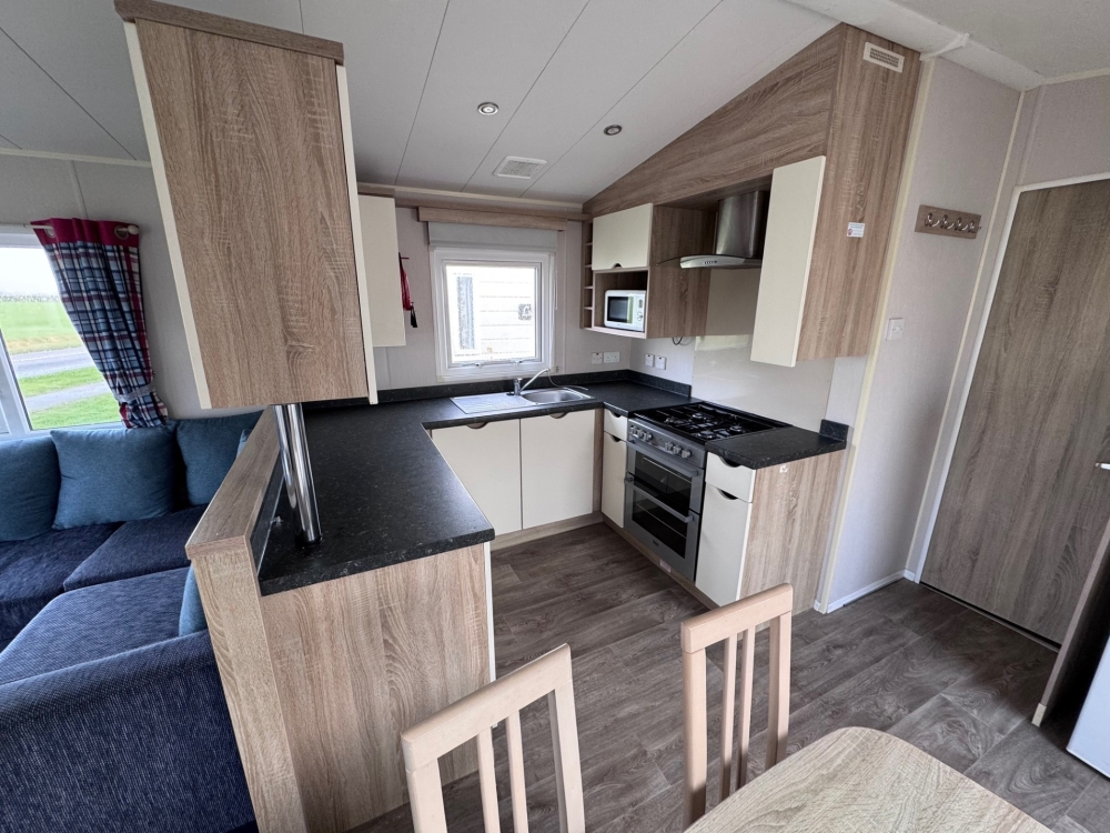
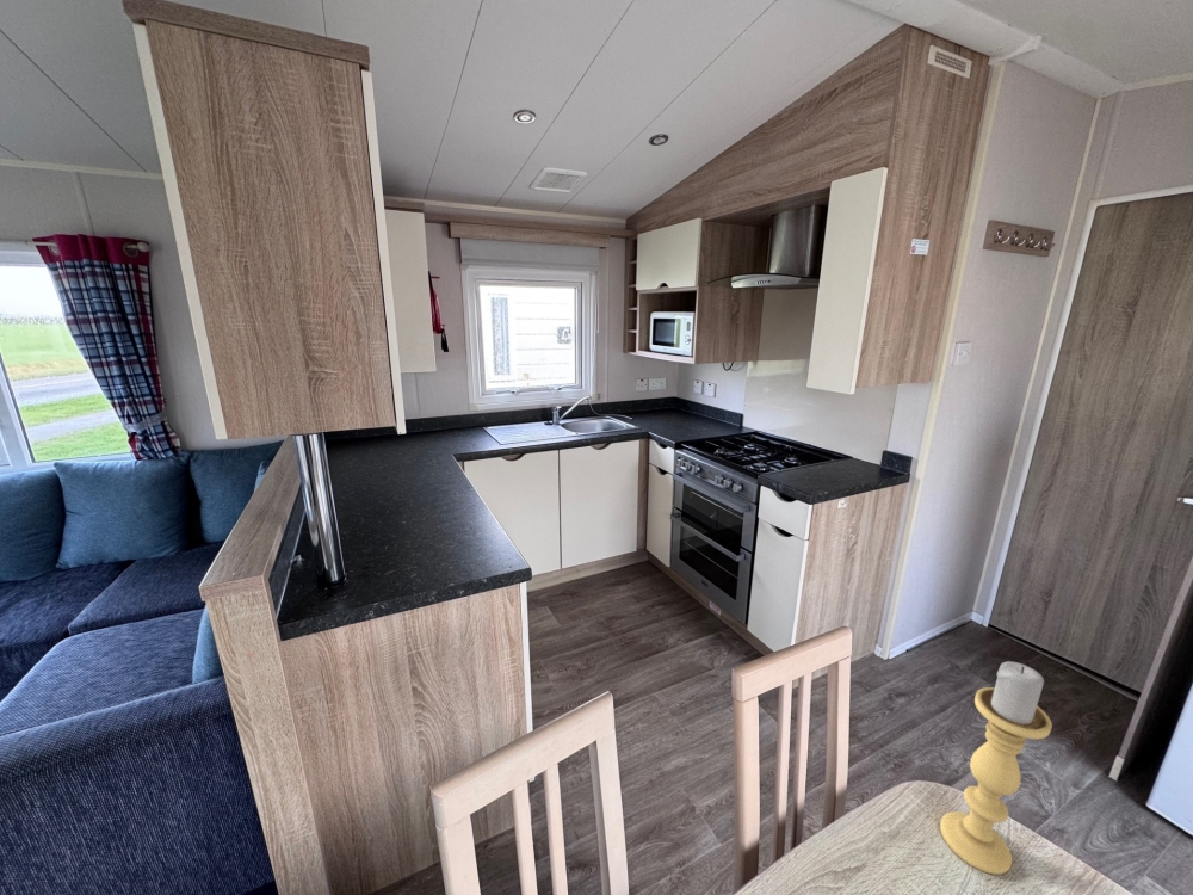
+ candle holder (997, 760)
